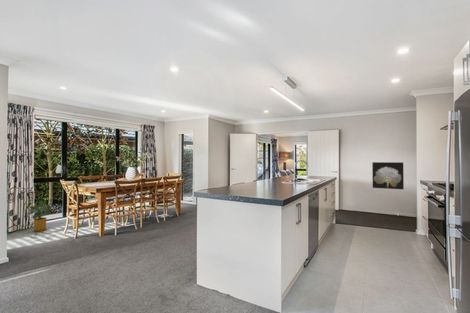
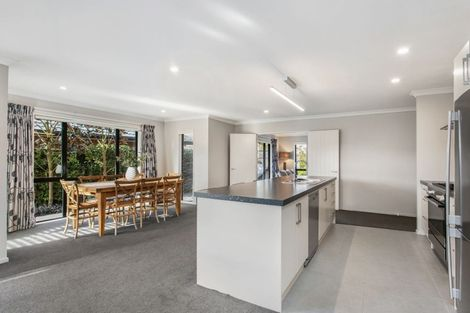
- house plant (38, 215)
- wall art (387, 175)
